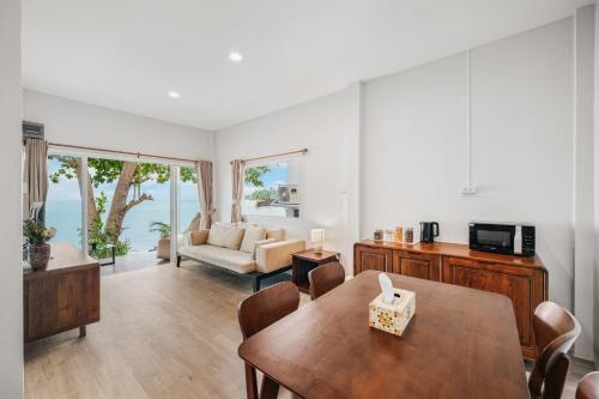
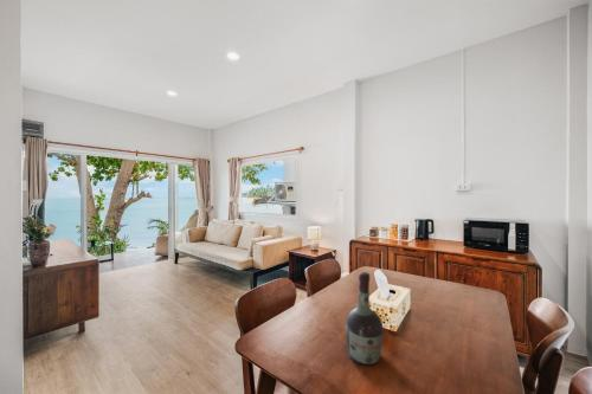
+ cognac bottle (363, 314)
